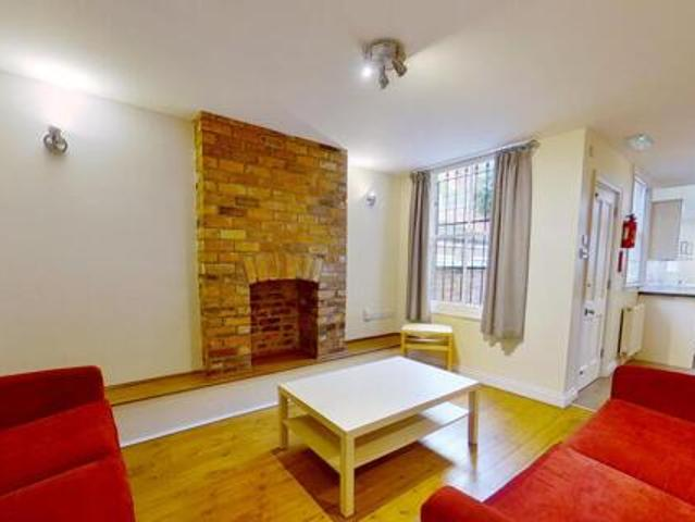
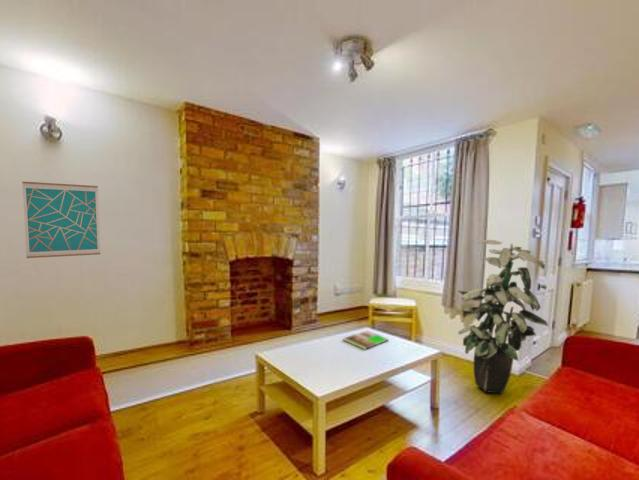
+ magazine (365, 339)
+ wall art (63, 220)
+ indoor plant (495, 314)
